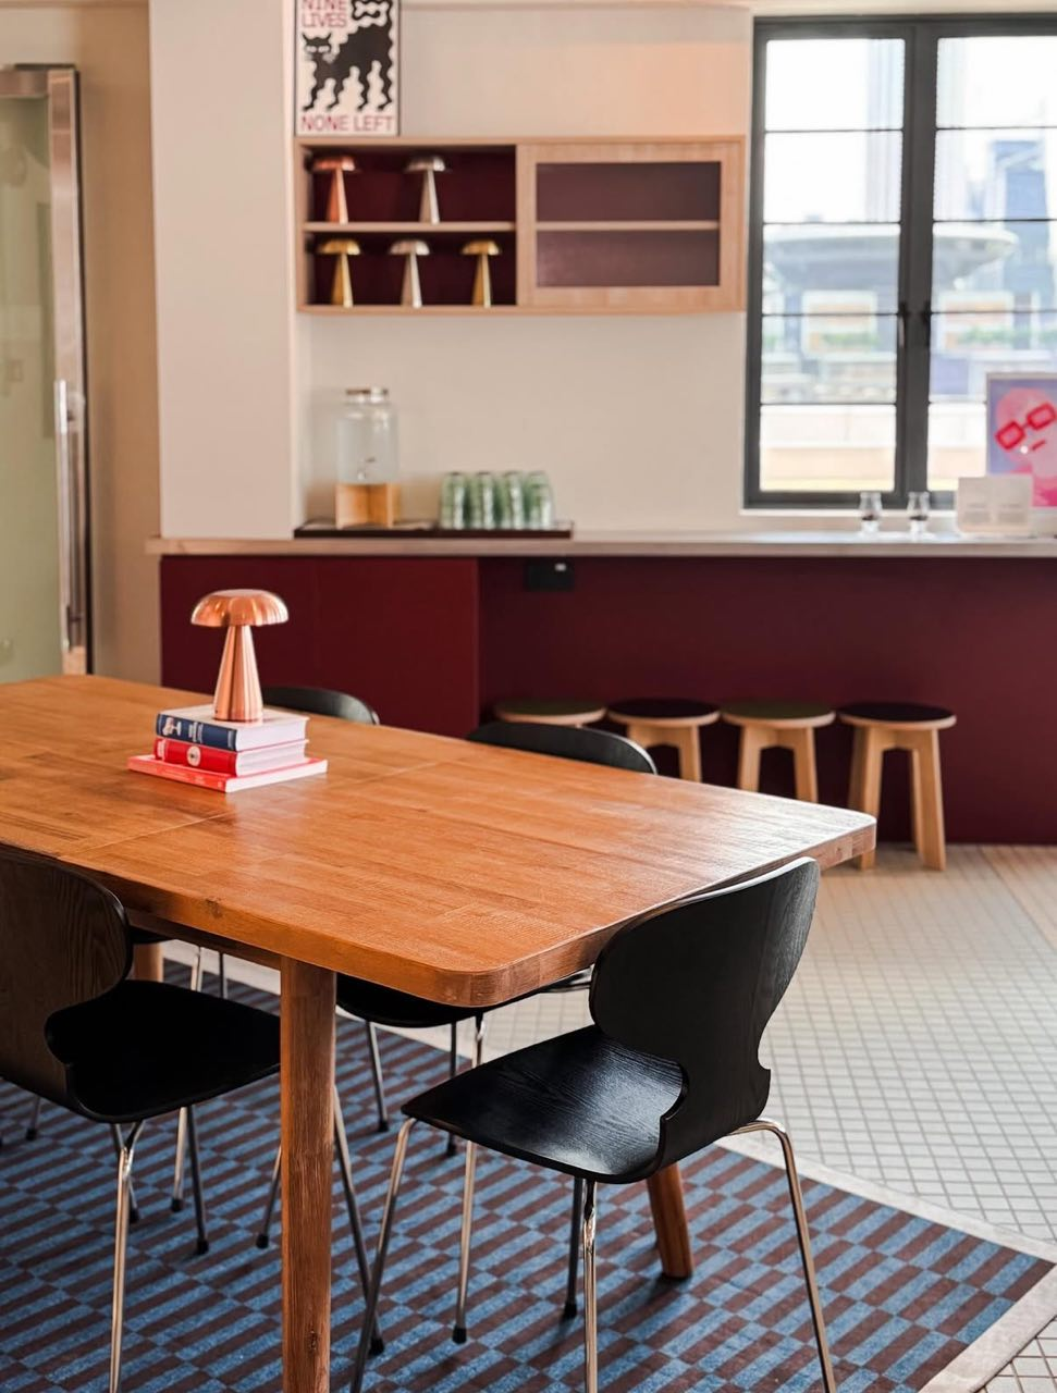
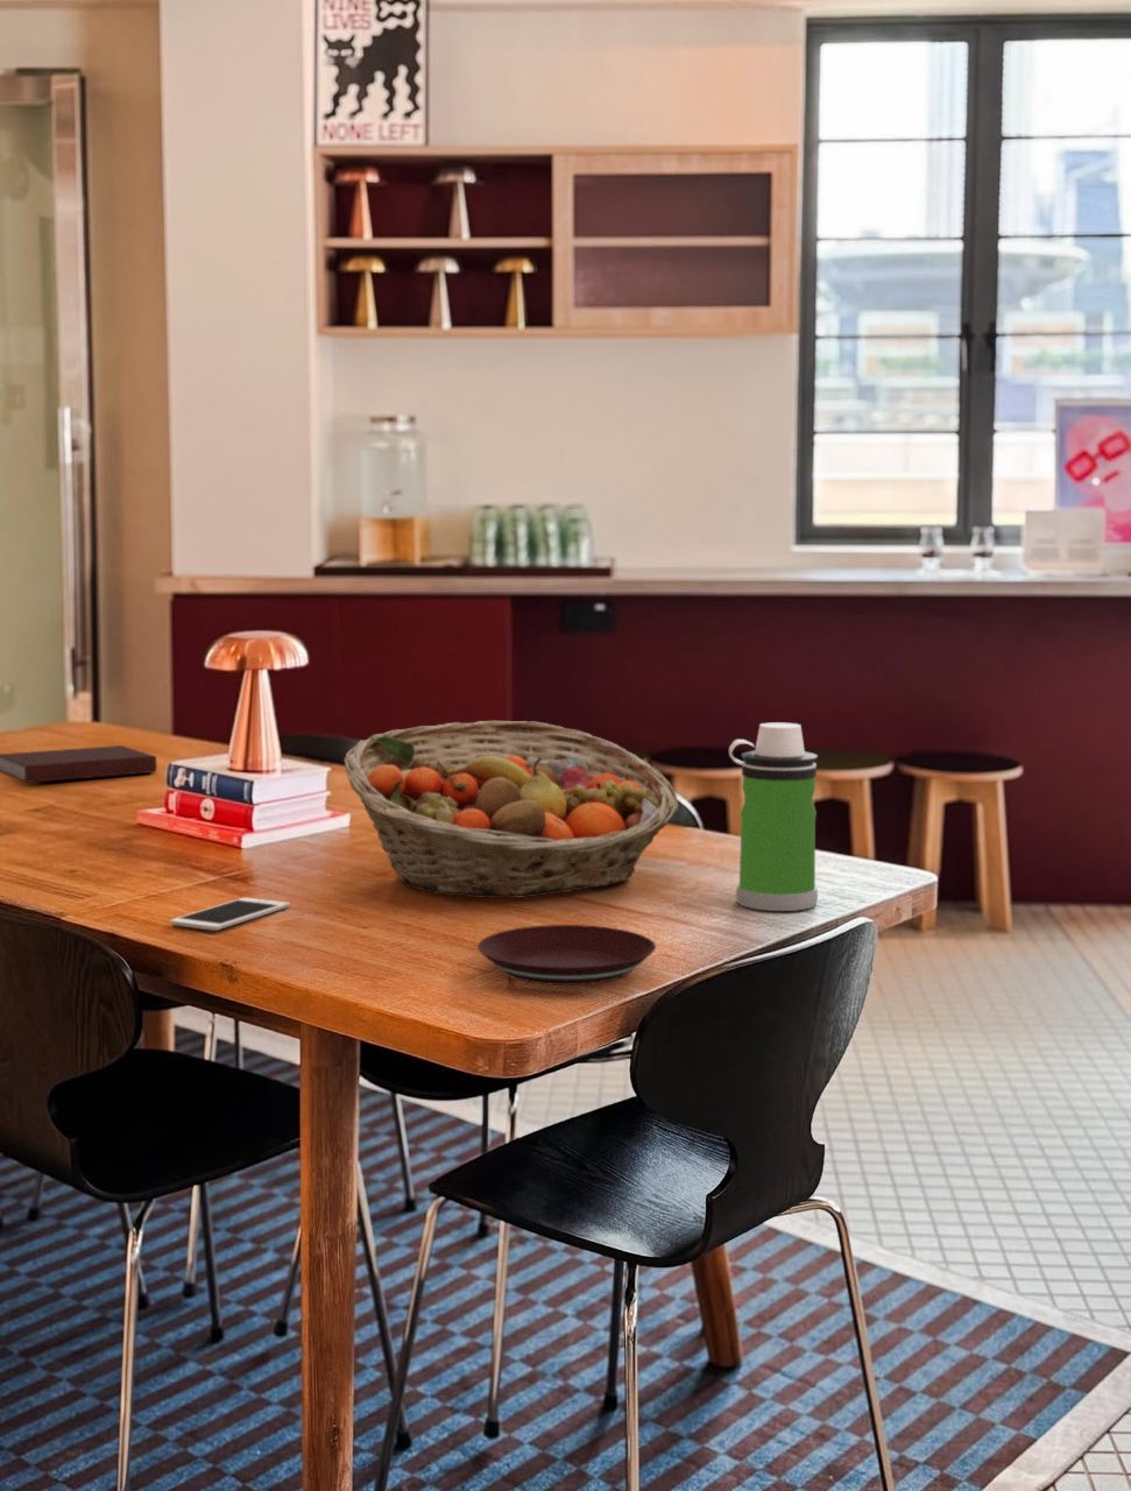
+ plate (566, 956)
+ fruit basket (511, 805)
+ cell phone (230, 914)
+ notebook (76, 763)
+ water bottle (776, 814)
